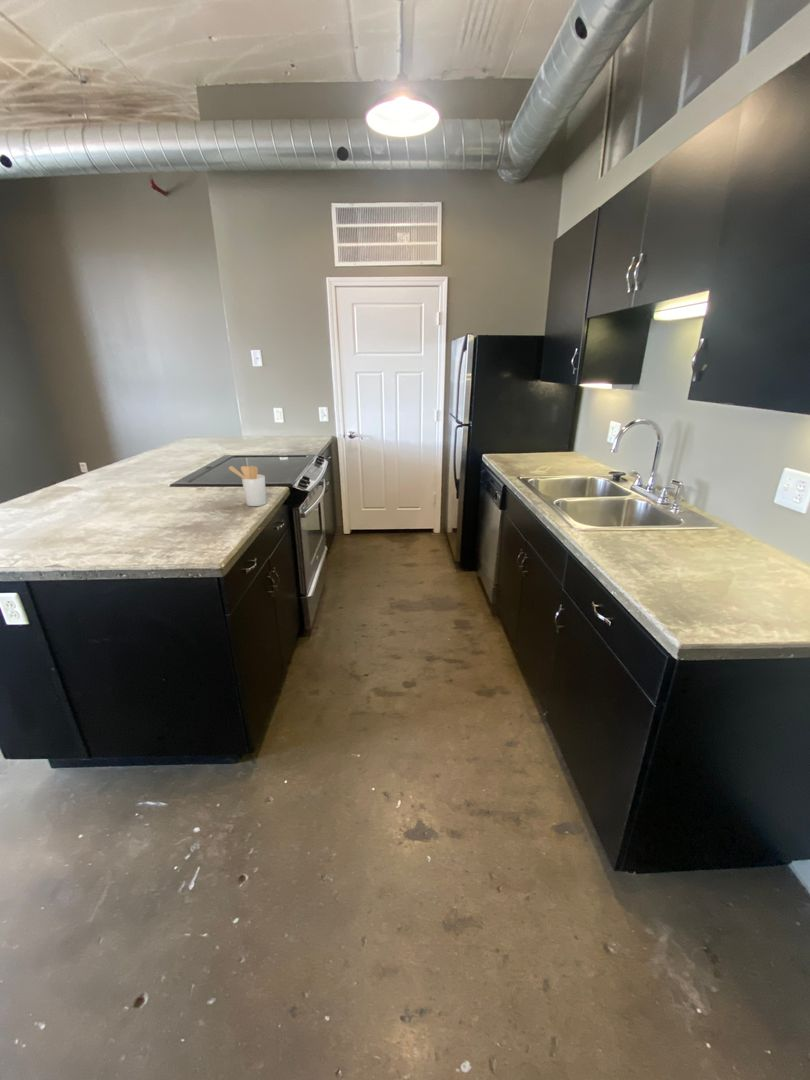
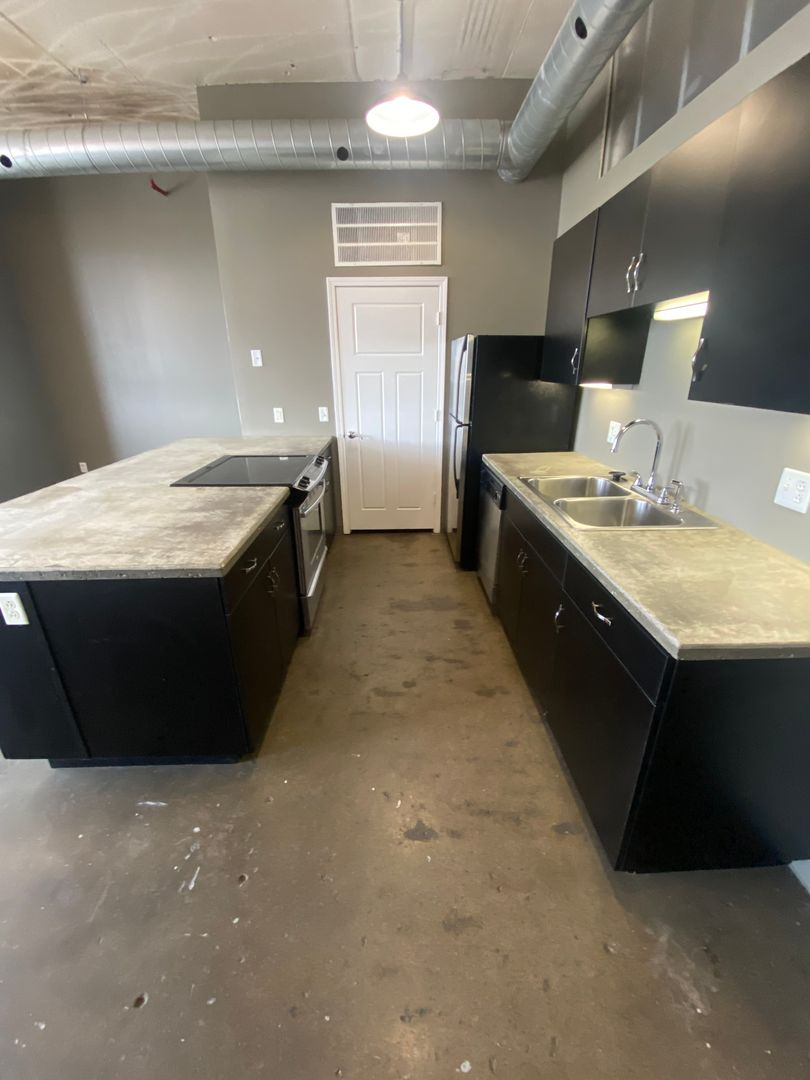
- utensil holder (247, 484)
